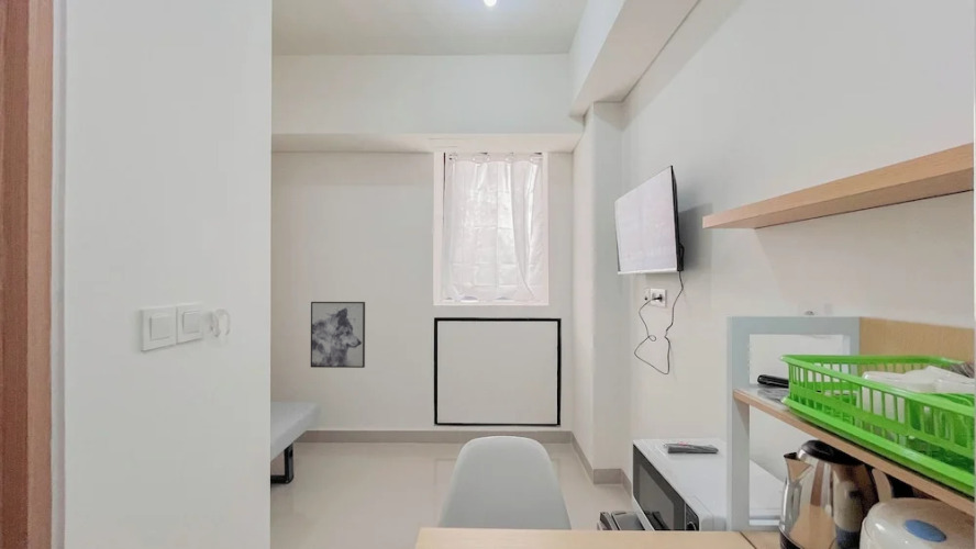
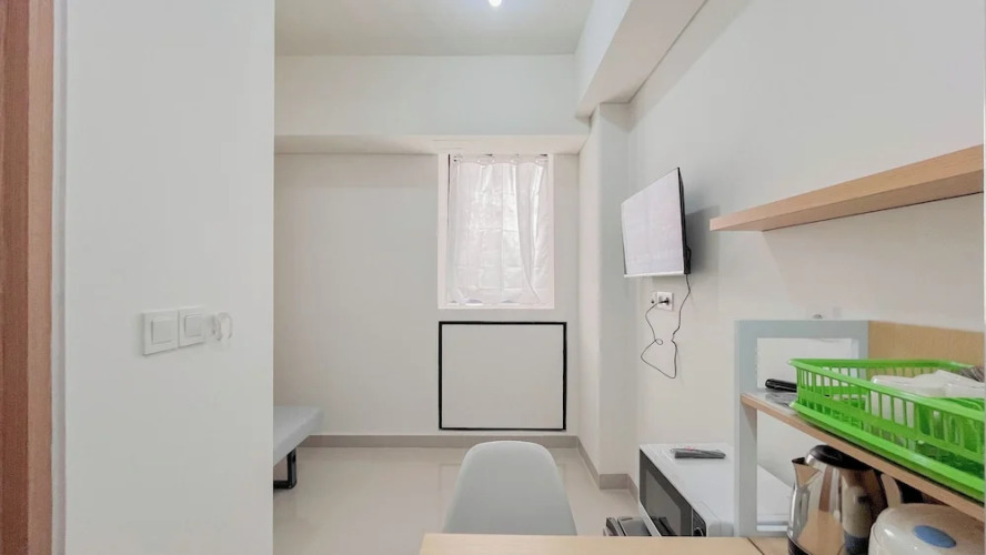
- wall art (337, 334)
